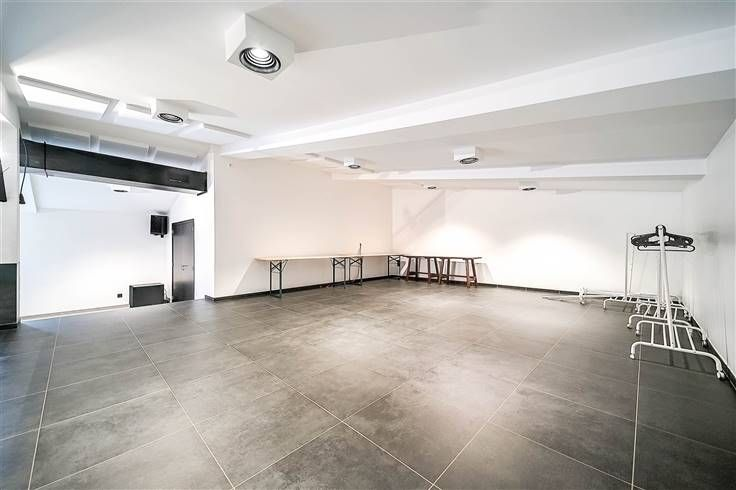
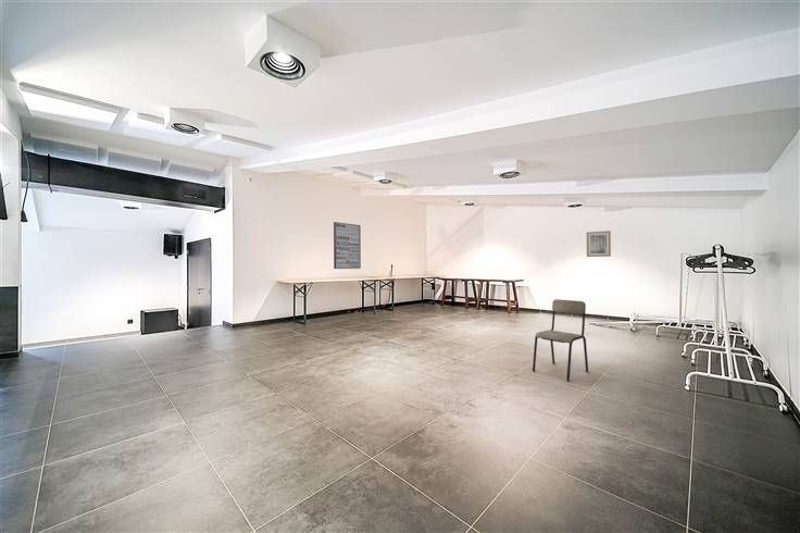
+ wall art (347, 246)
+ chair (560, 336)
+ wall art (598, 244)
